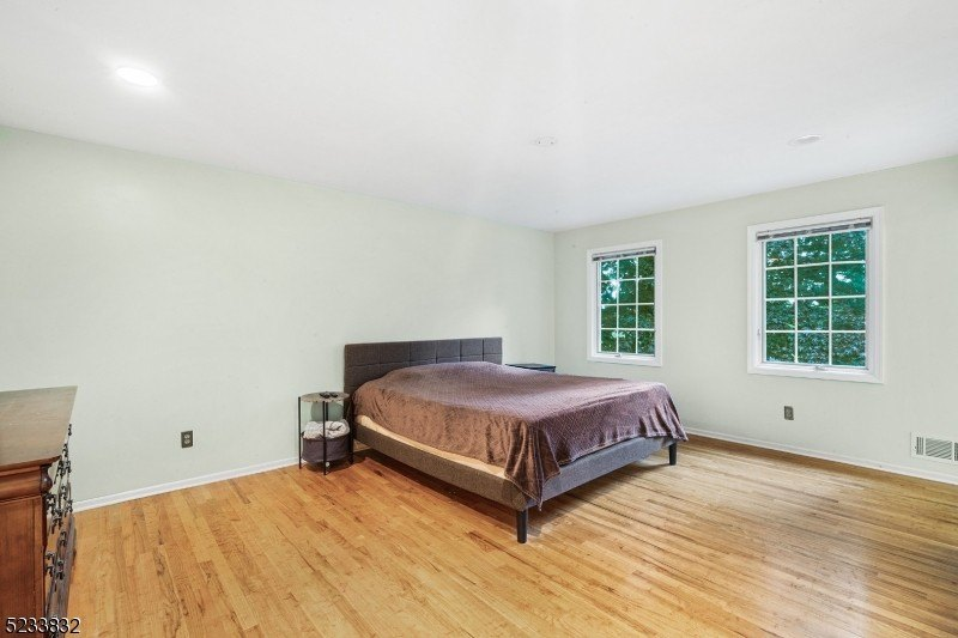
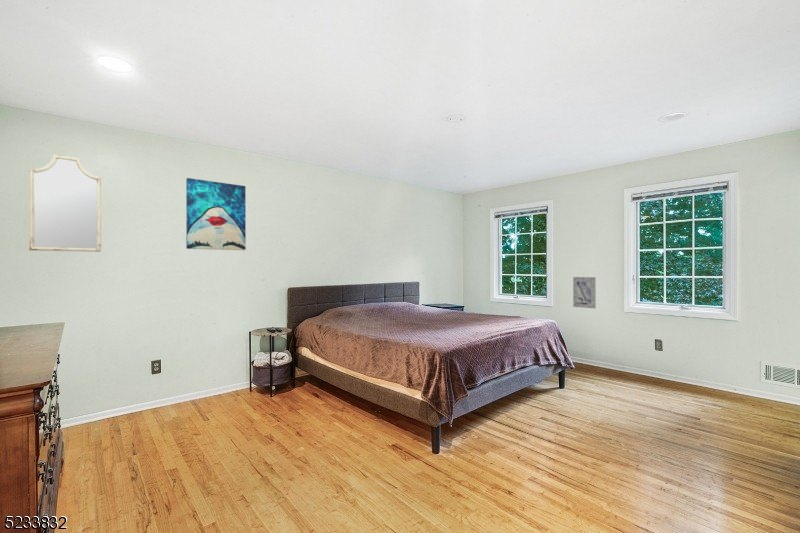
+ wall art (217, 215)
+ home mirror (66, 203)
+ wall art (584, 292)
